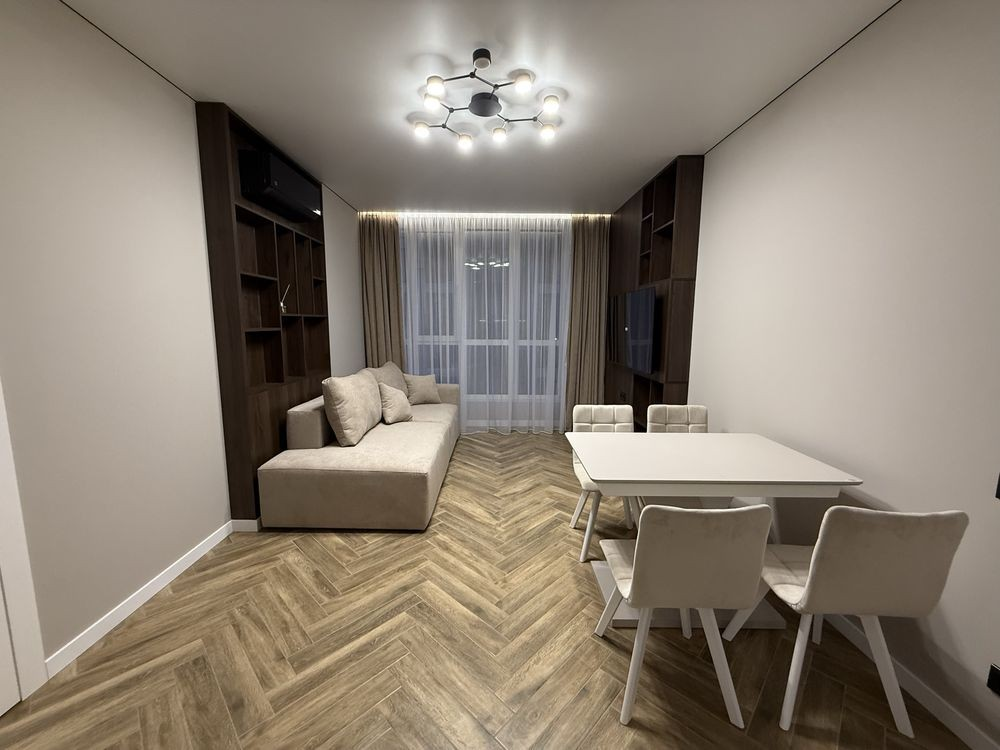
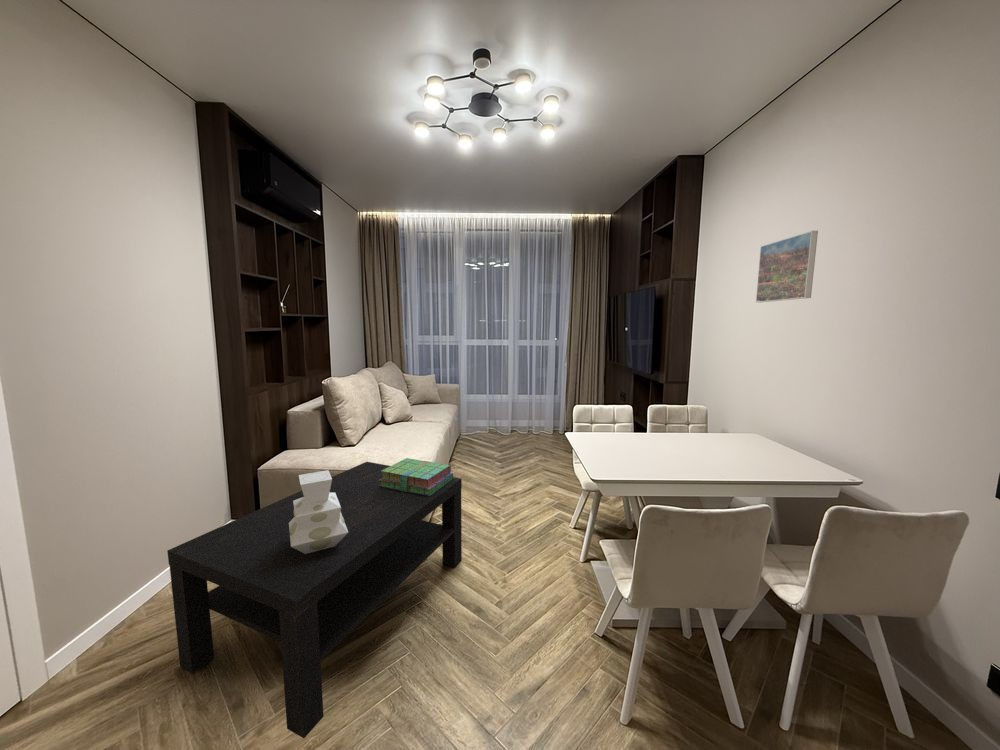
+ stack of books (416, 474)
+ vase (317, 510)
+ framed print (783, 270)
+ coffee table (345, 556)
